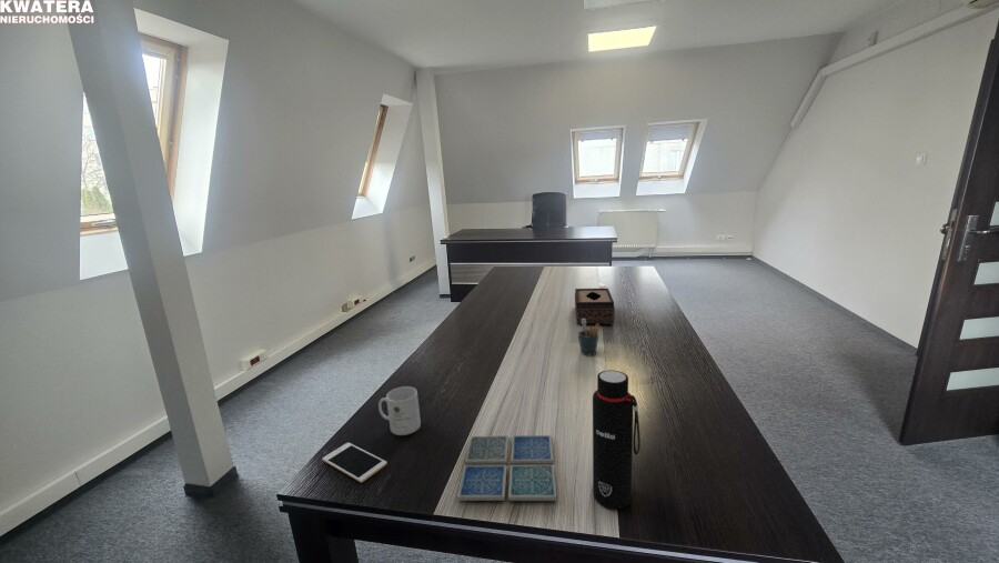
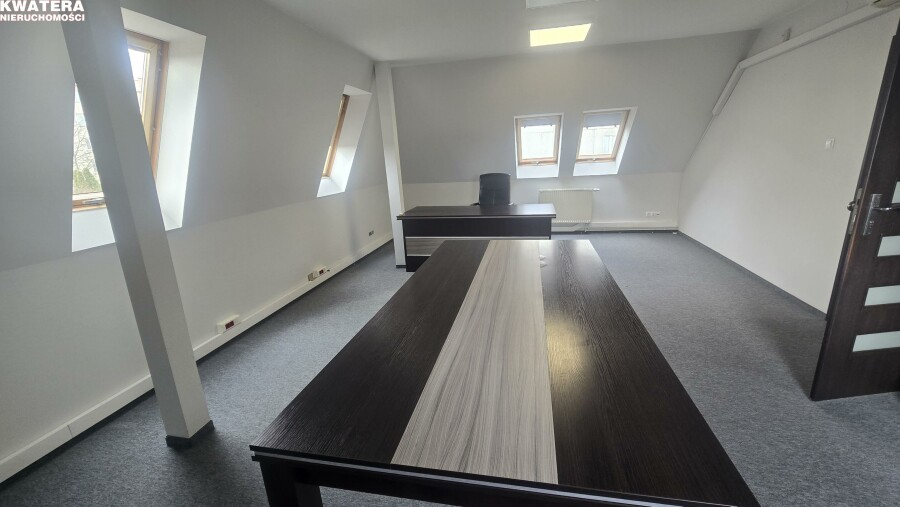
- pen holder (588, 338)
- mug (397, 410)
- drink coaster (506, 463)
- tissue box (593, 304)
- water bottle (615, 439)
- cell phone (354, 461)
